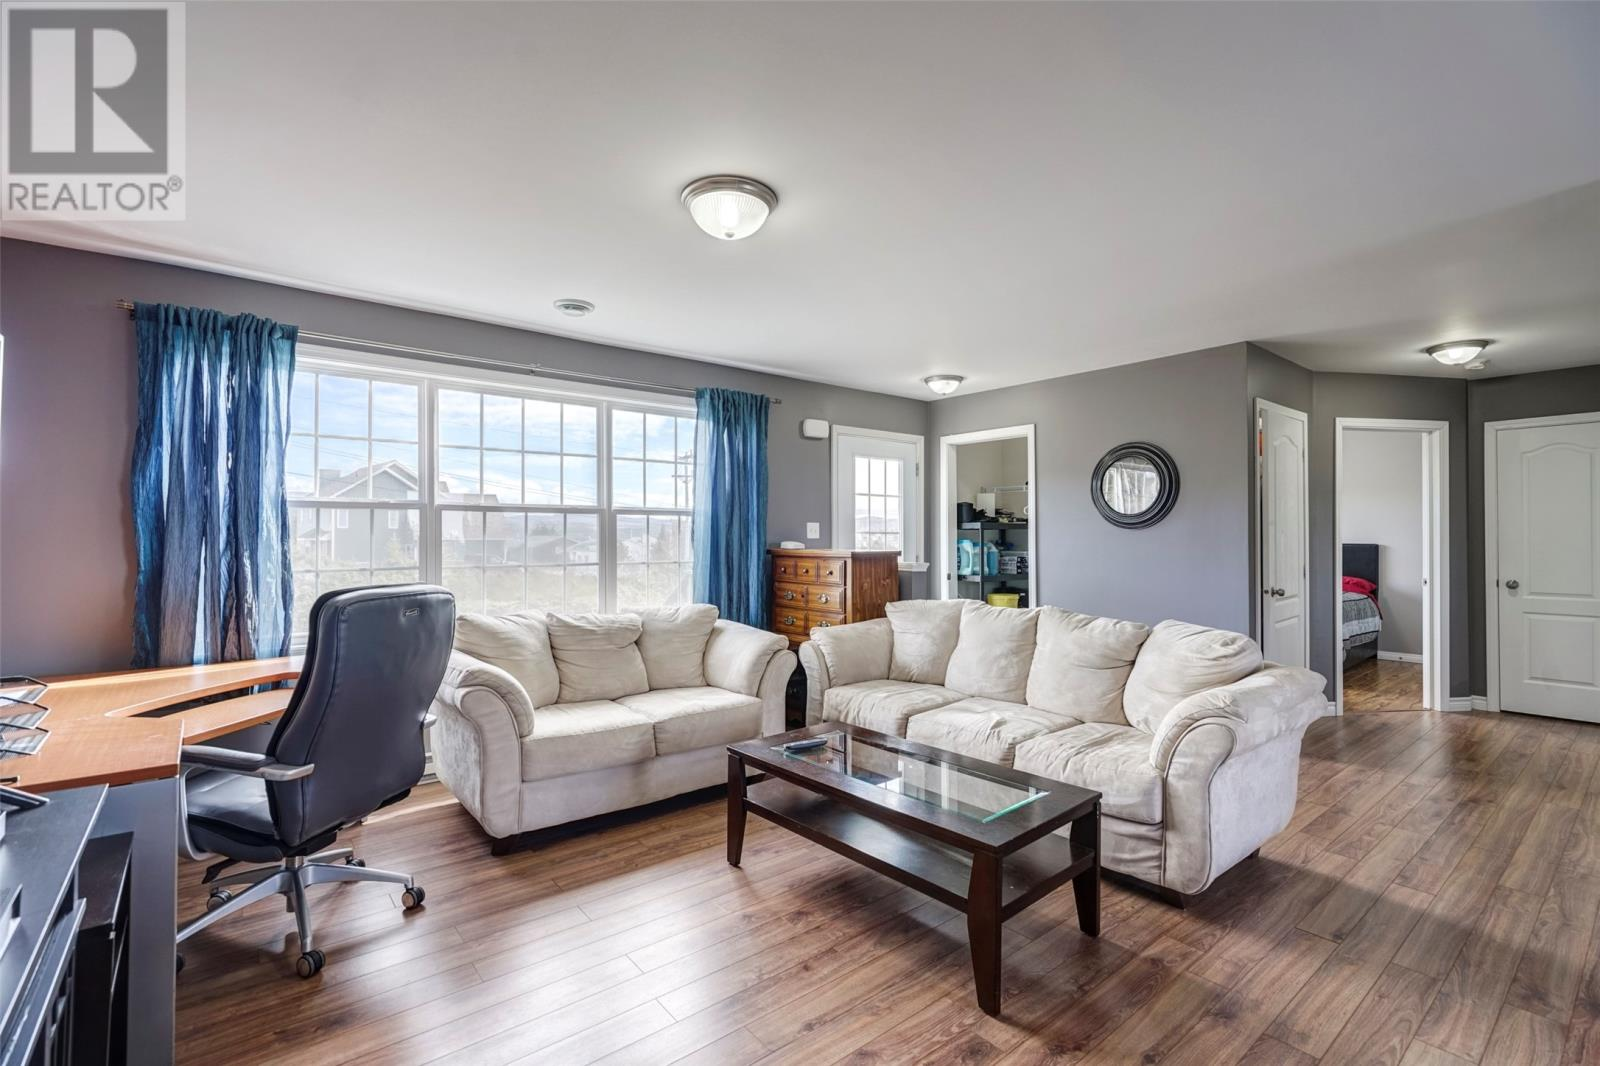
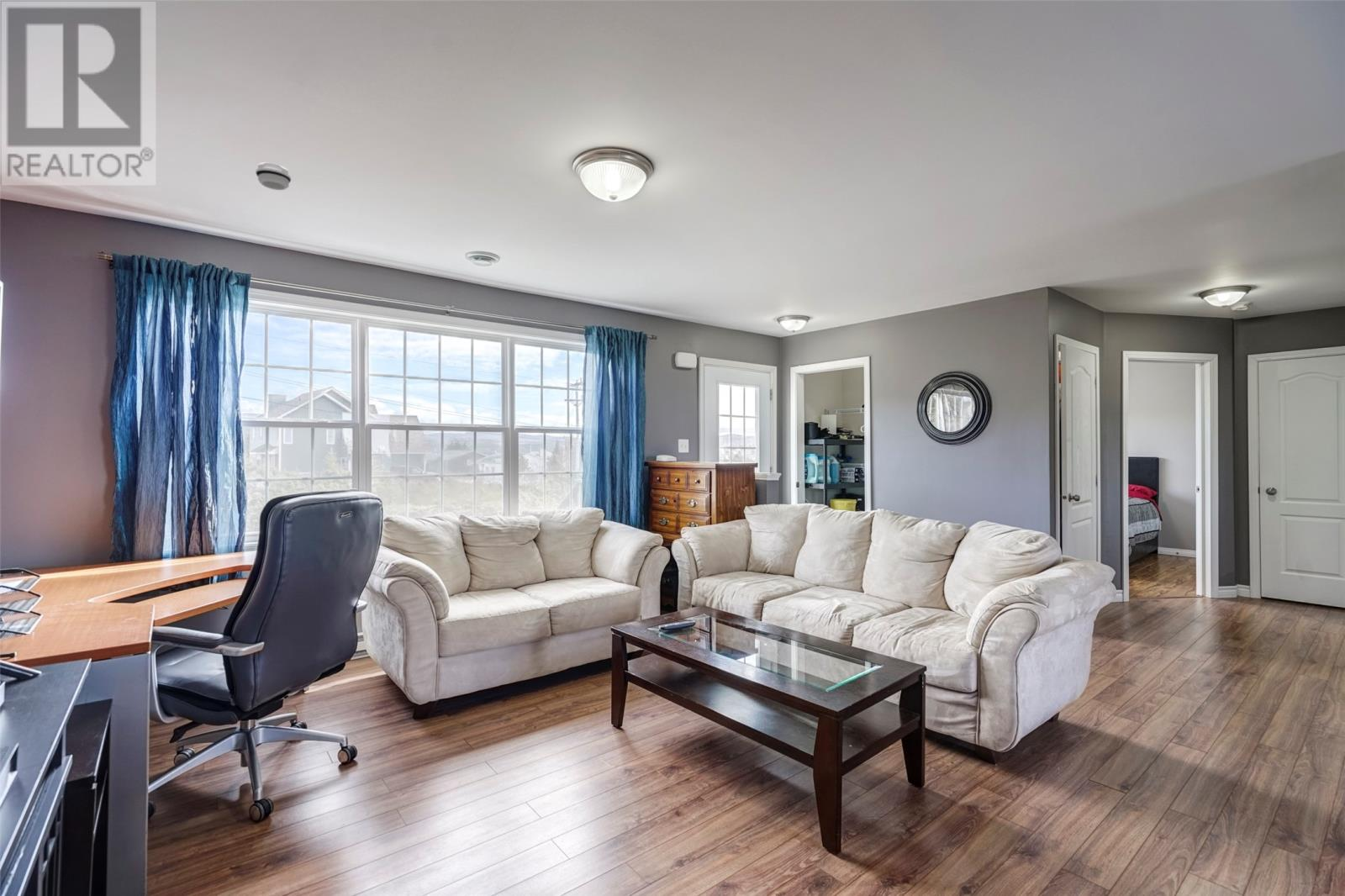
+ smoke detector (273, 177)
